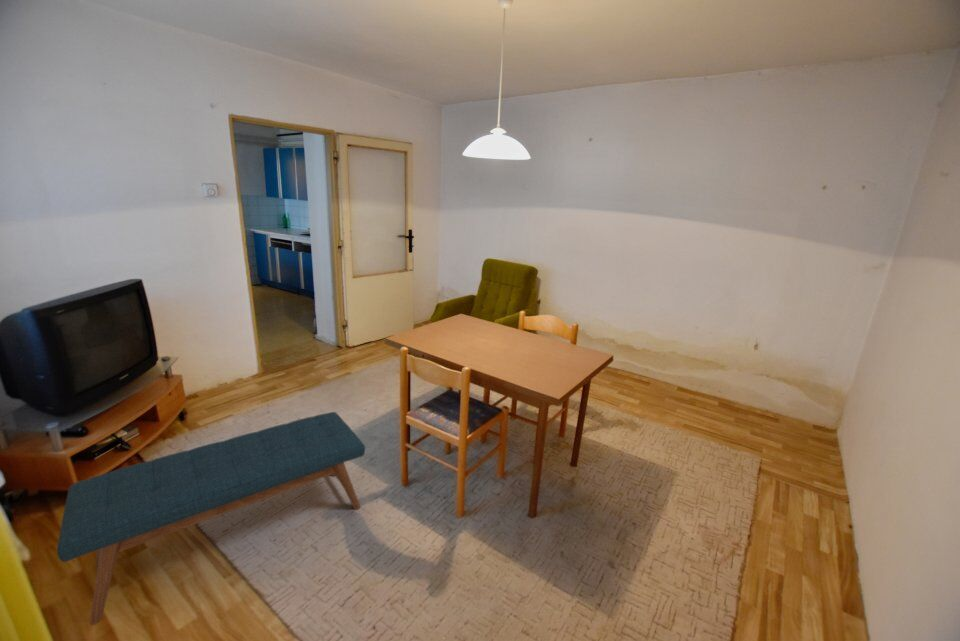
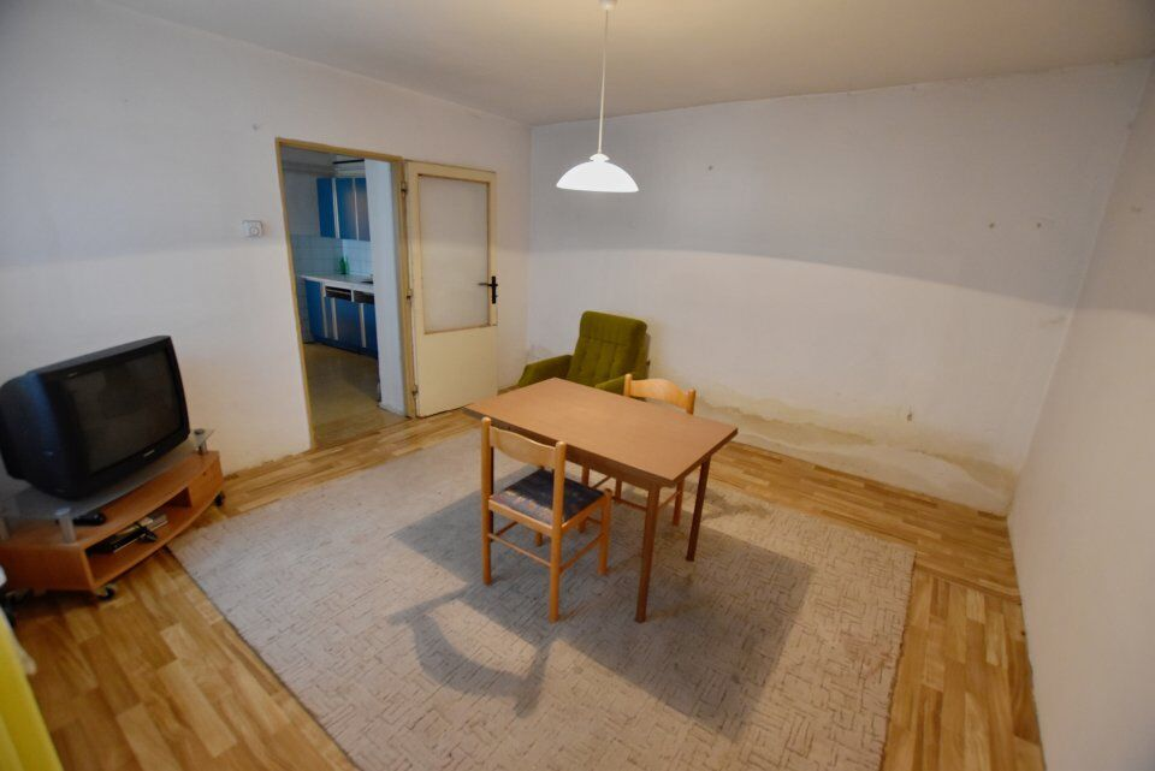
- bench (236, 495)
